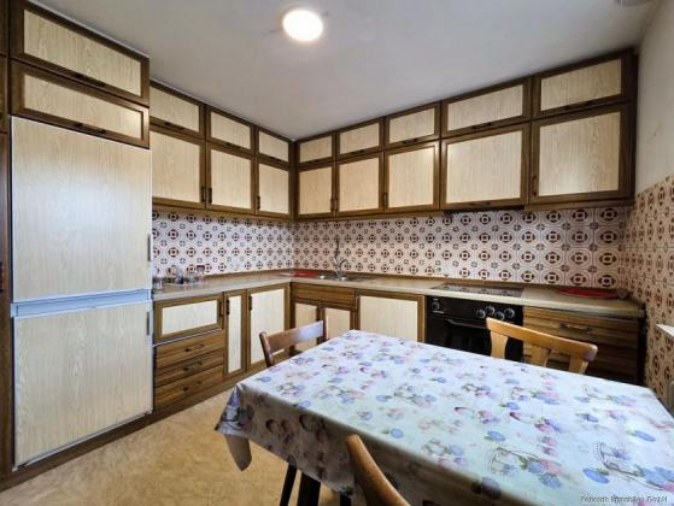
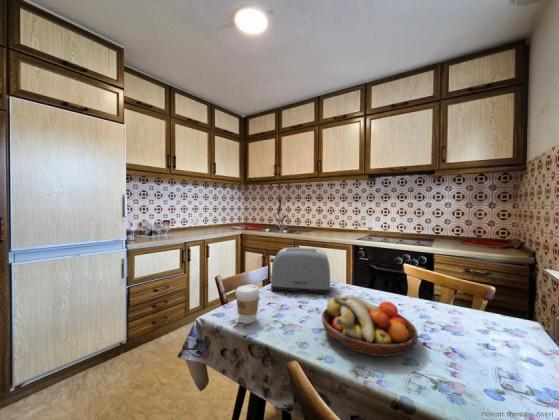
+ coffee cup (247, 303)
+ fruit bowl (366, 317)
+ toaster (299, 268)
